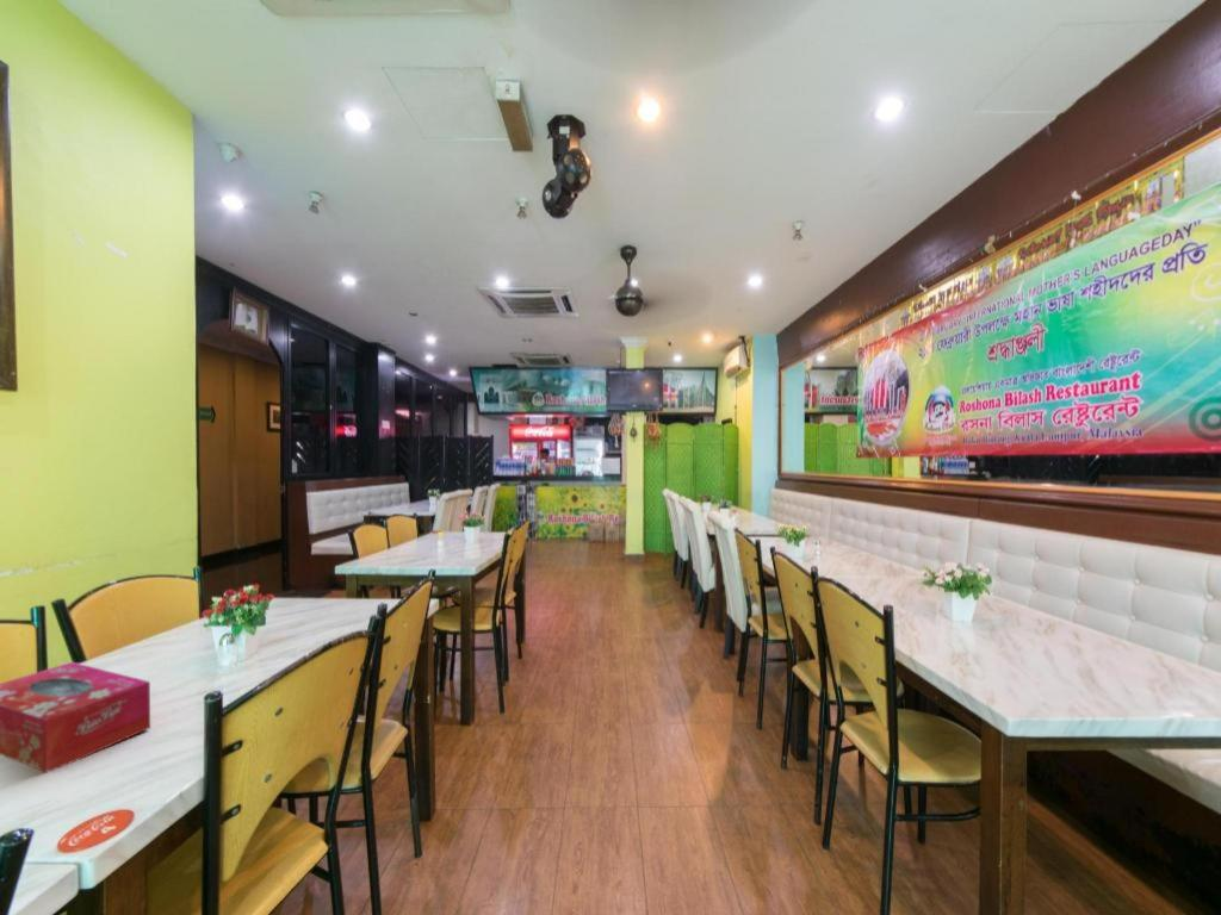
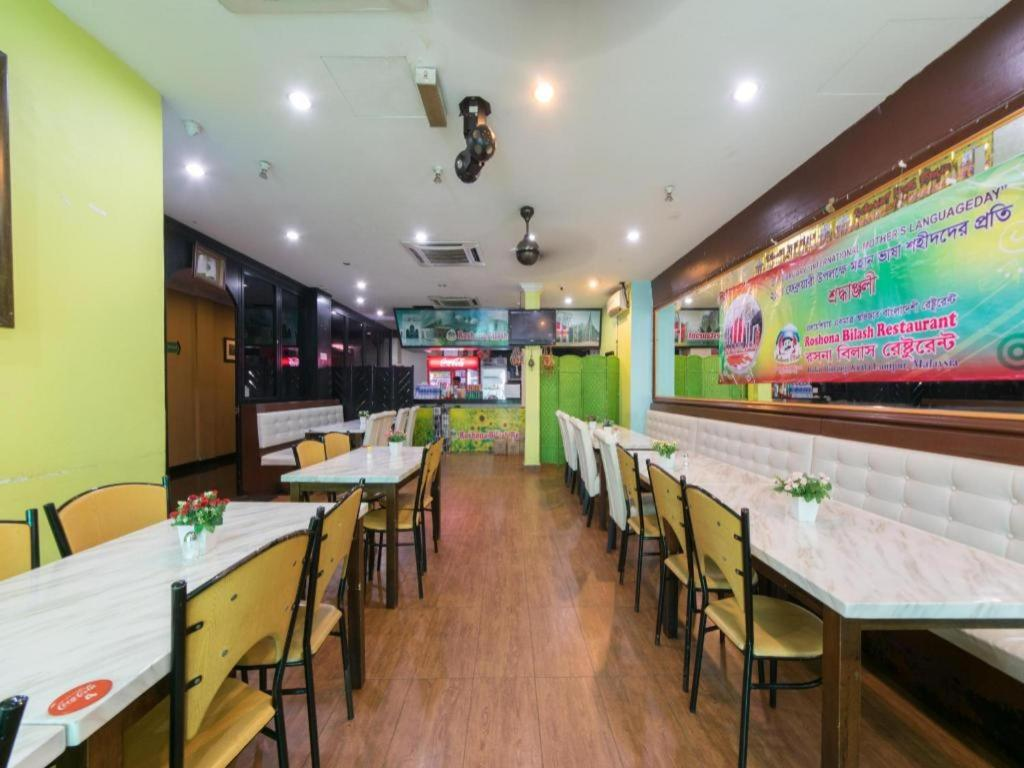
- tissue box (61, 710)
